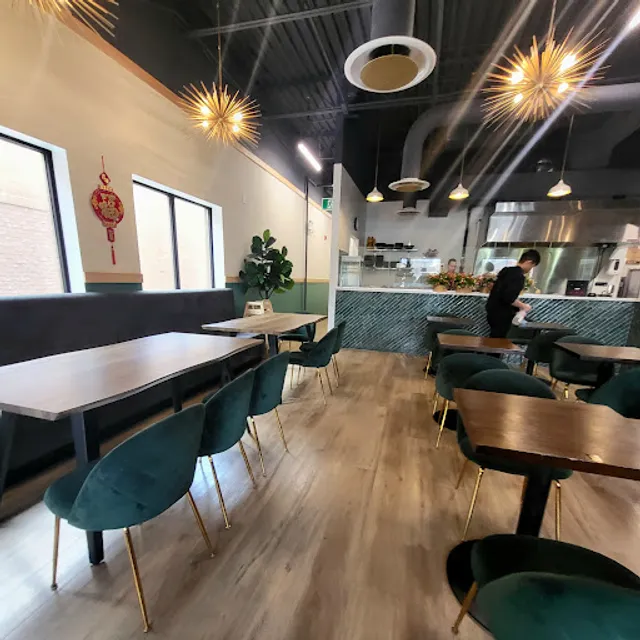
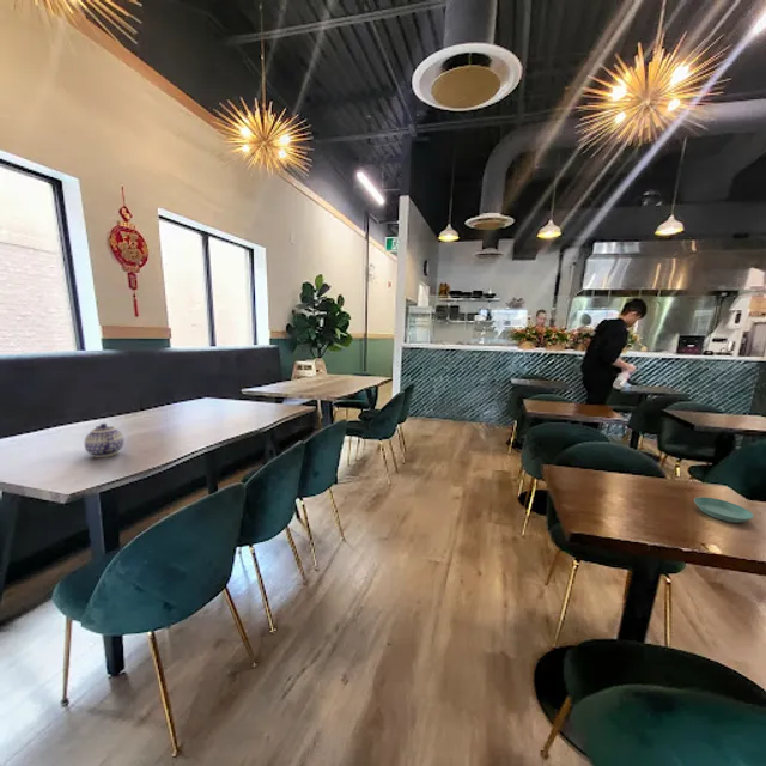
+ saucer (722, 510)
+ teapot (104, 438)
